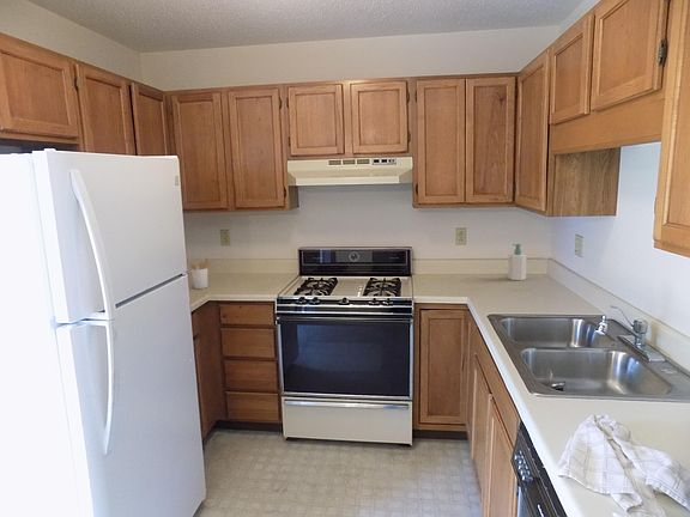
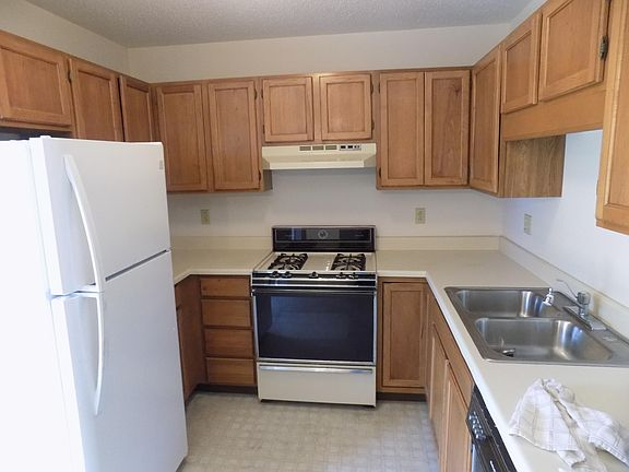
- soap bottle (516, 261)
- utensil holder (201, 273)
